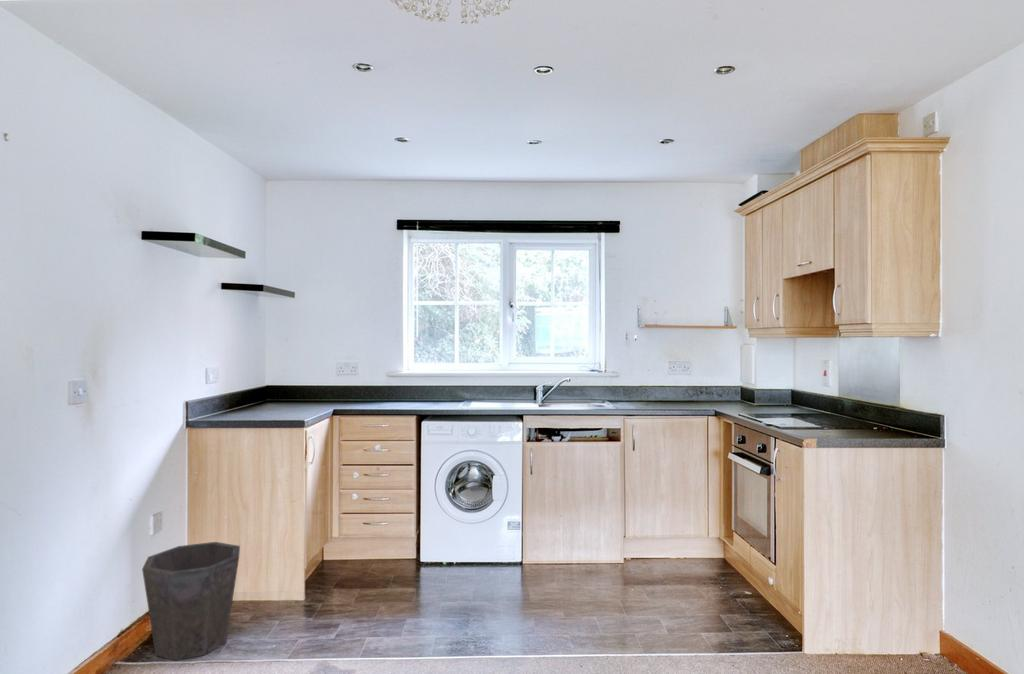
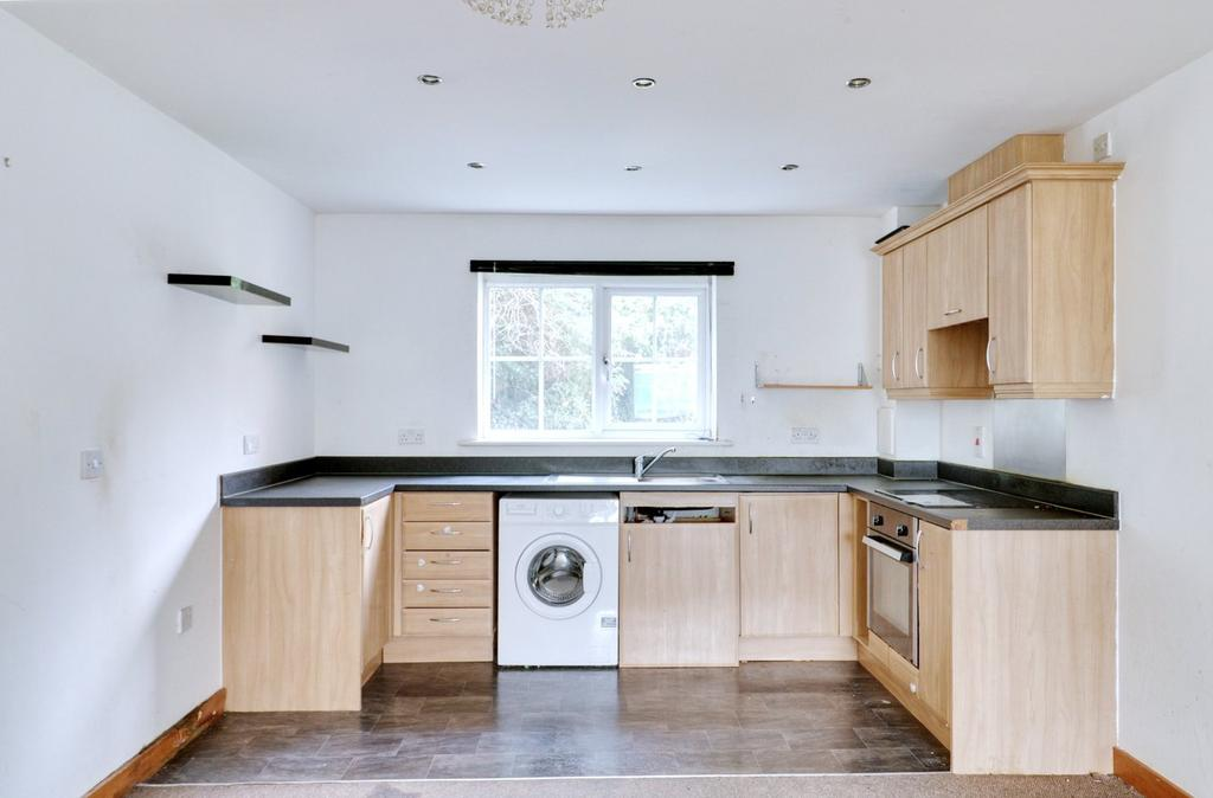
- waste bin (193, 599)
